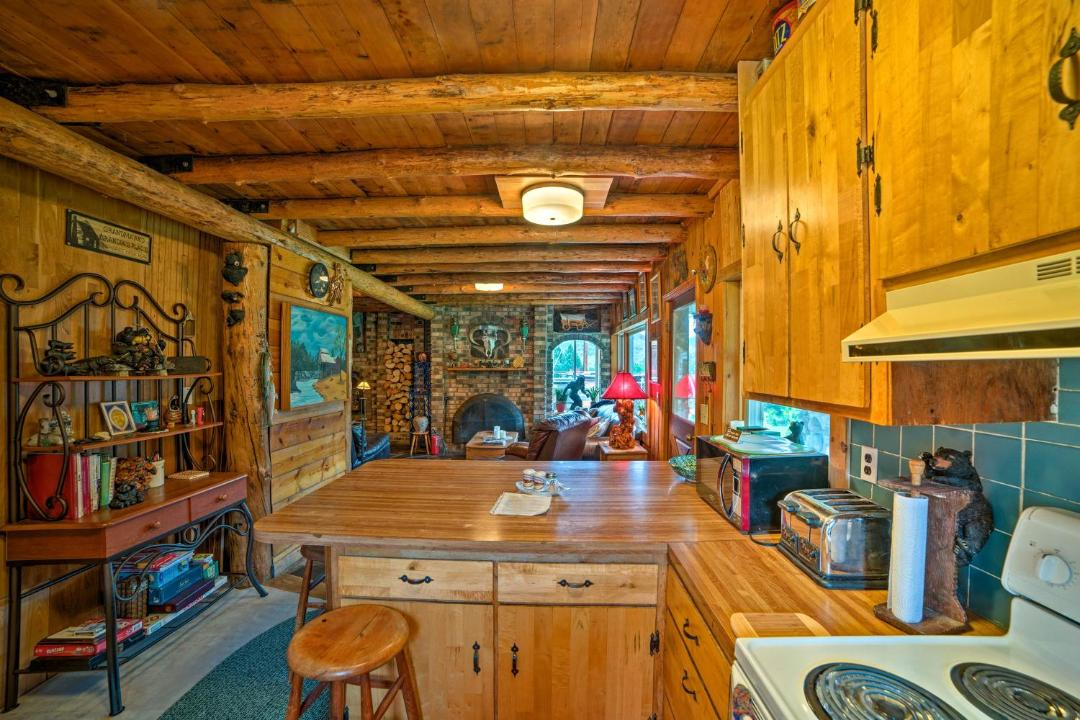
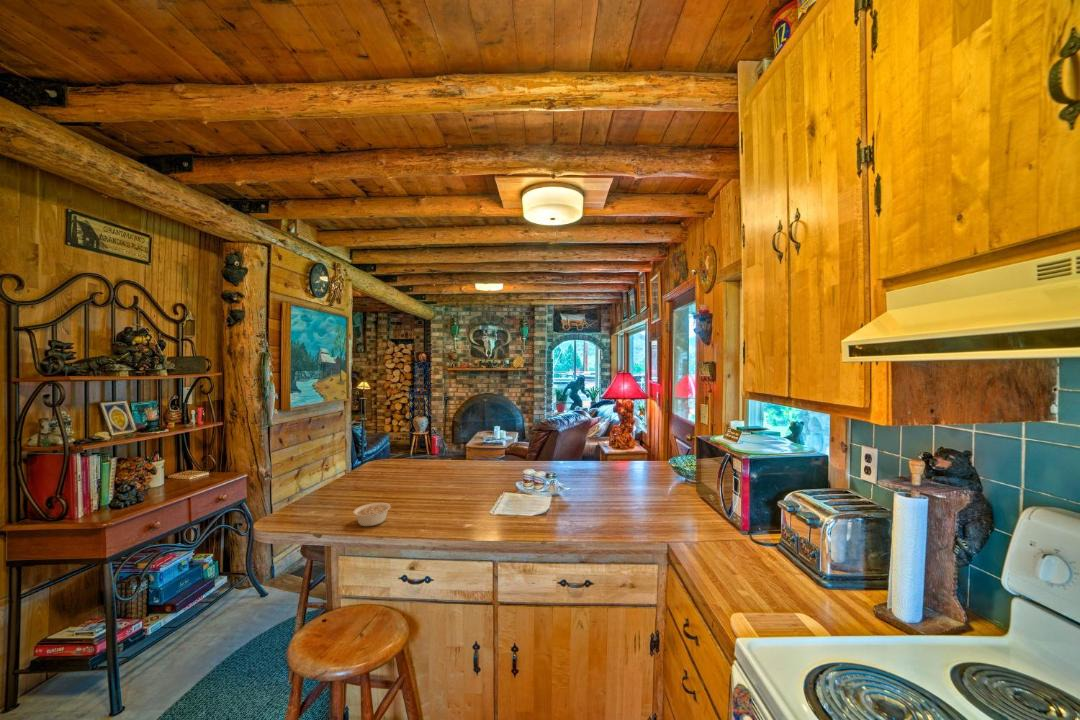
+ legume (373, 513)
